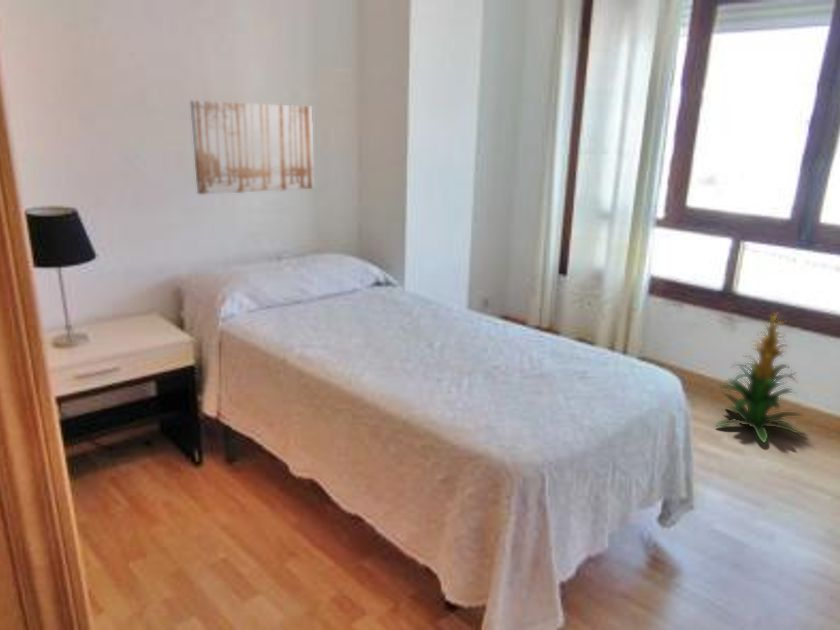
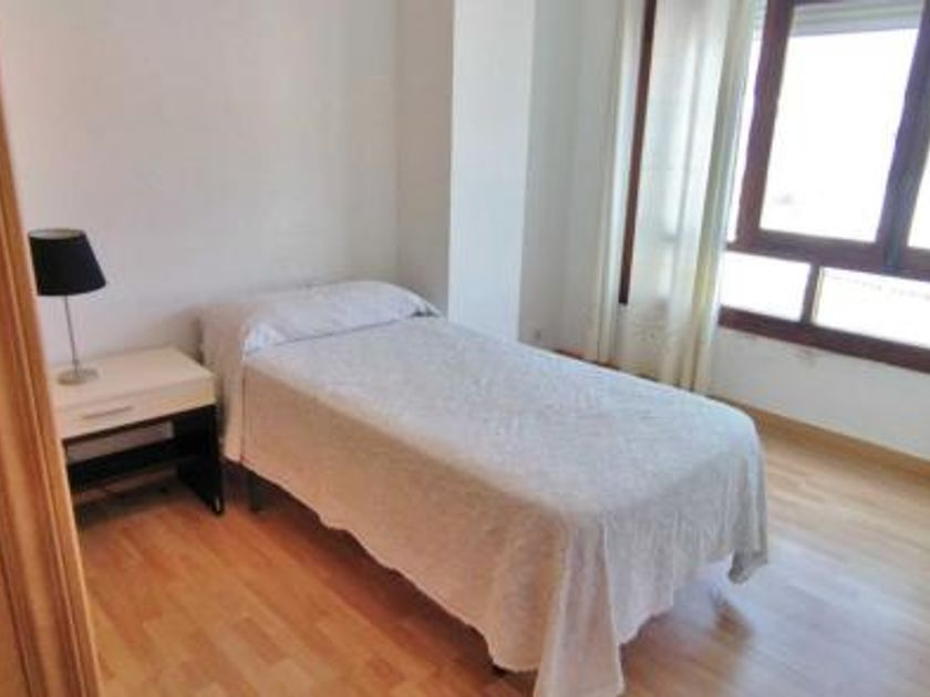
- indoor plant (764, 371)
- wall art (257, 148)
